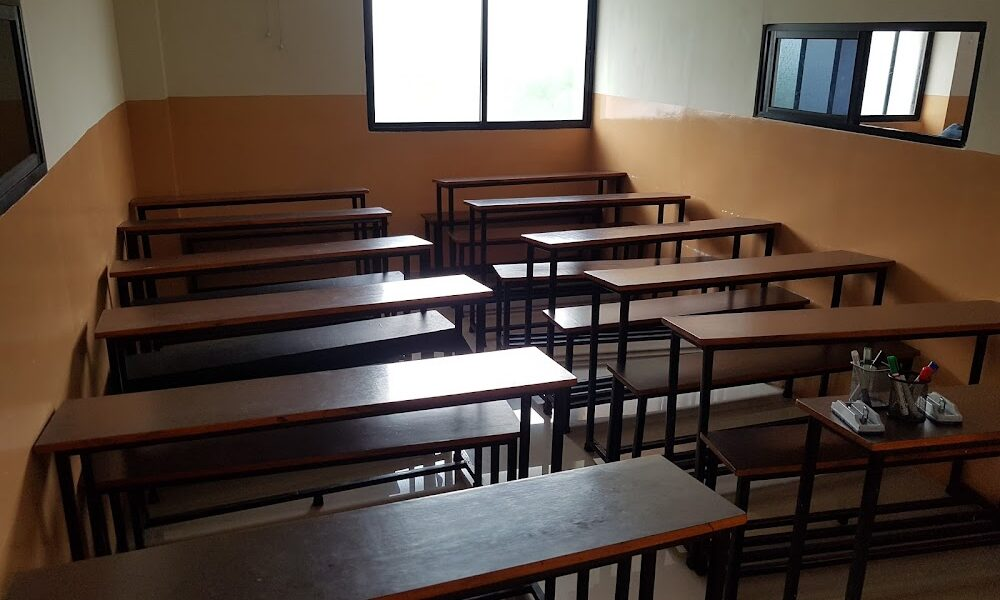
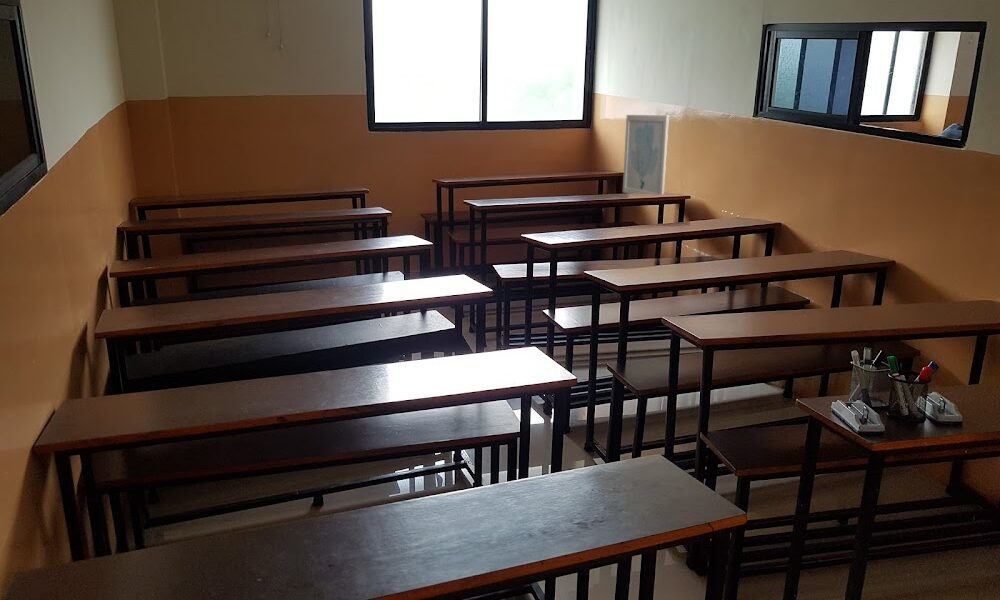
+ wall art (644, 156)
